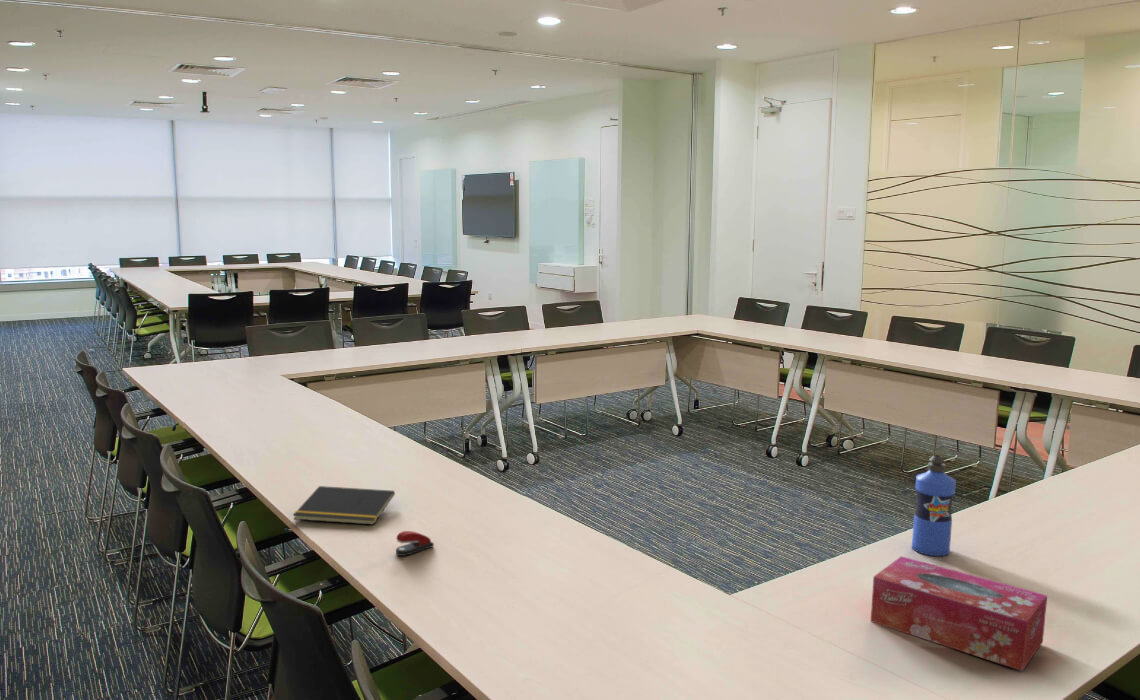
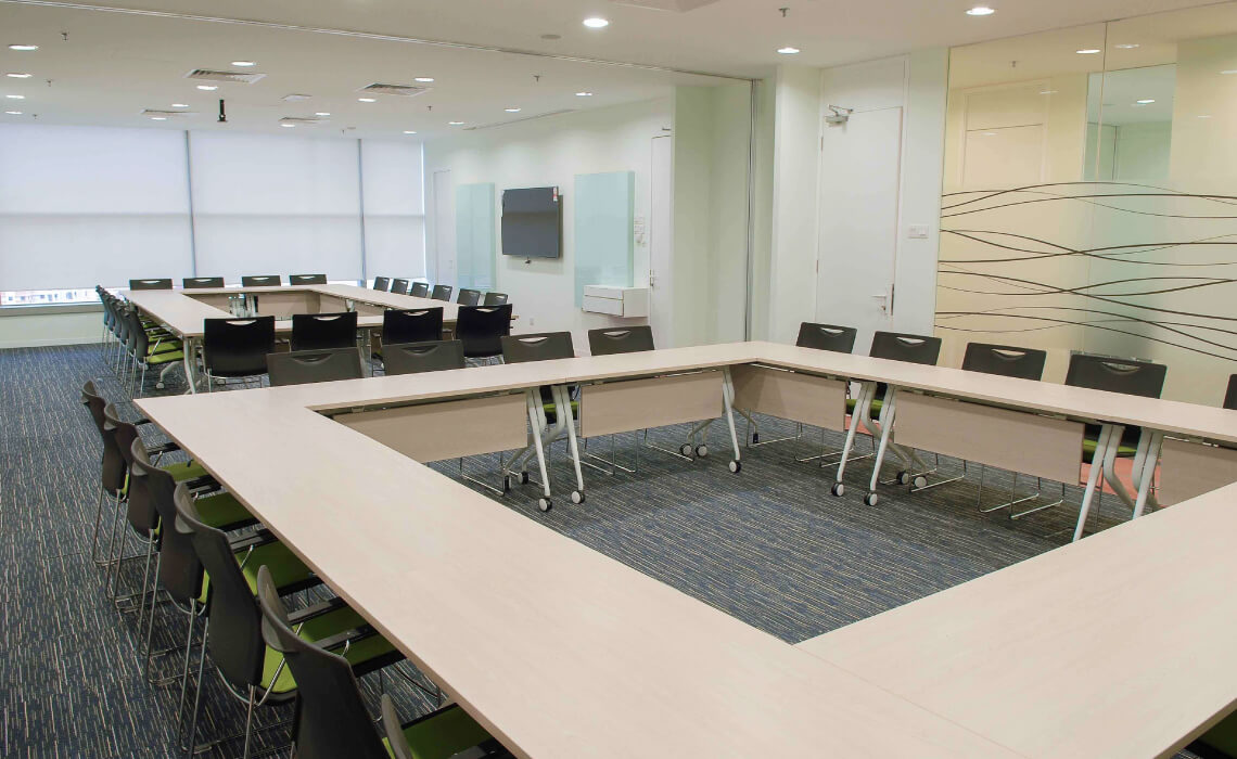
- water bottle (933, 503)
- stapler (413, 540)
- tissue box (956, 608)
- notepad (345, 504)
